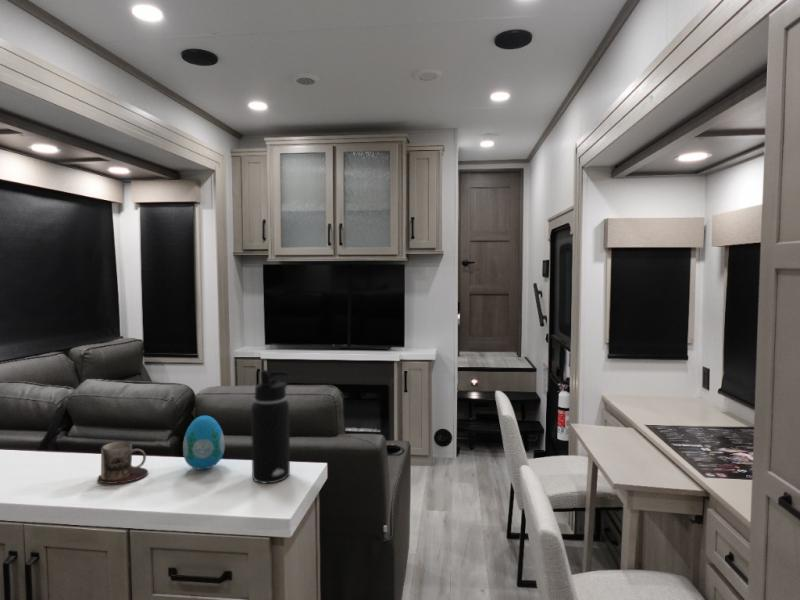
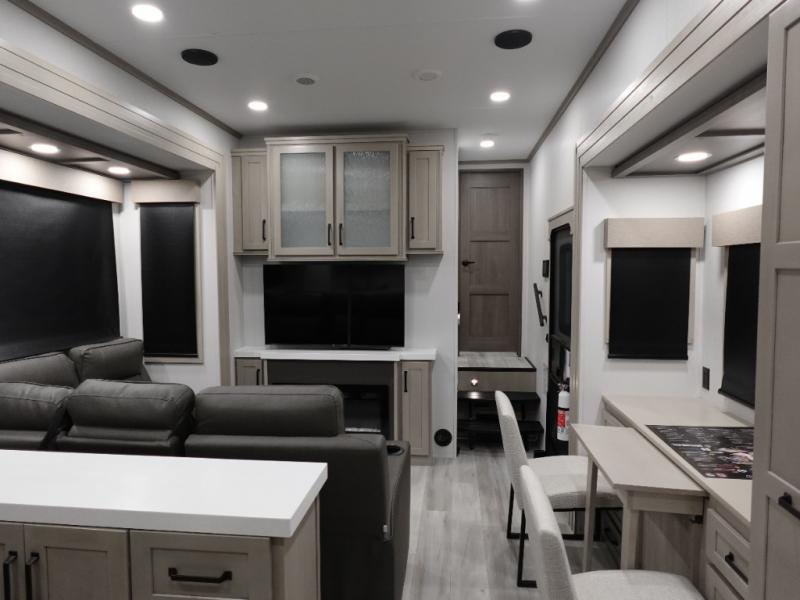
- mug (123, 460)
- water bottle (272, 420)
- decorative egg (203, 442)
